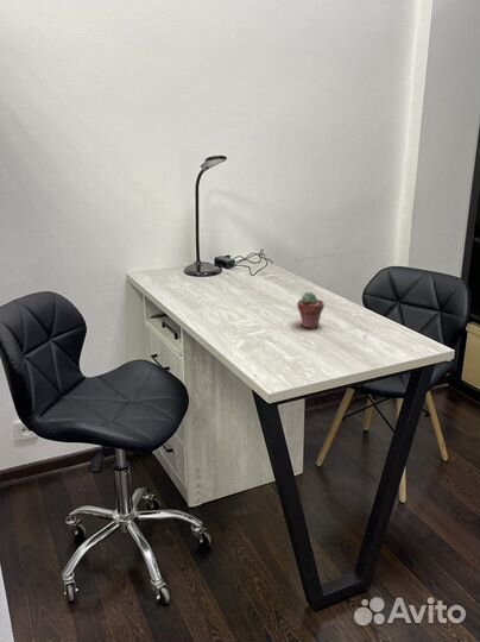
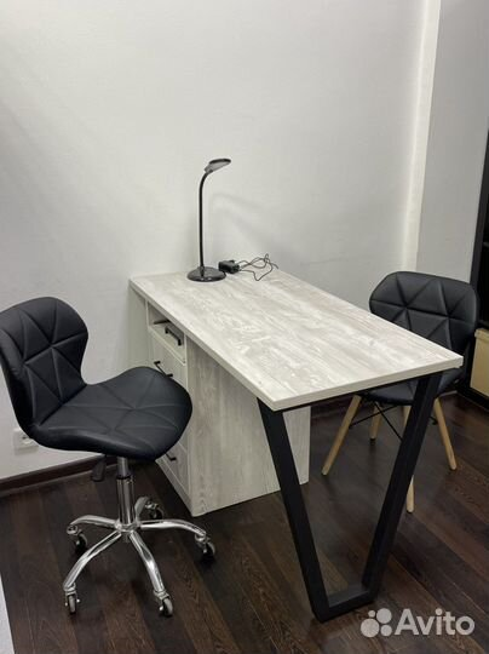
- potted succulent (310, 308)
